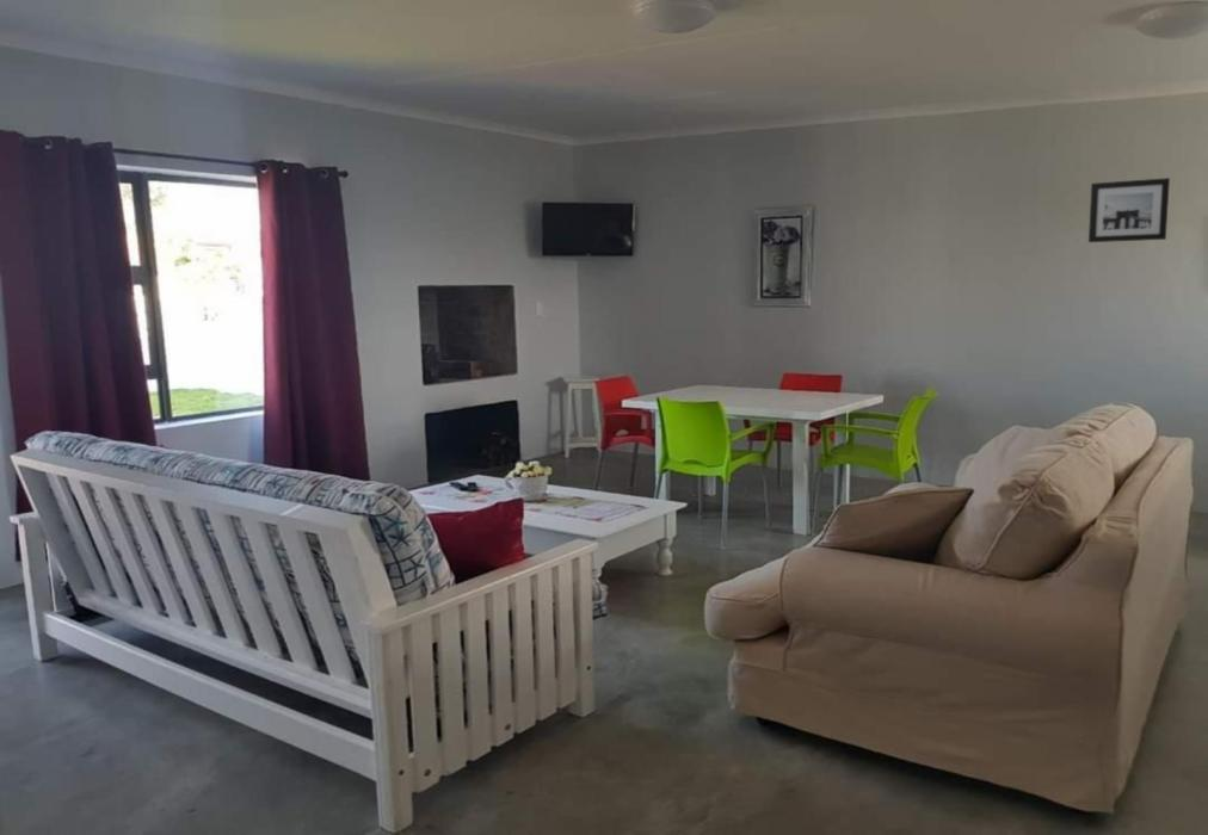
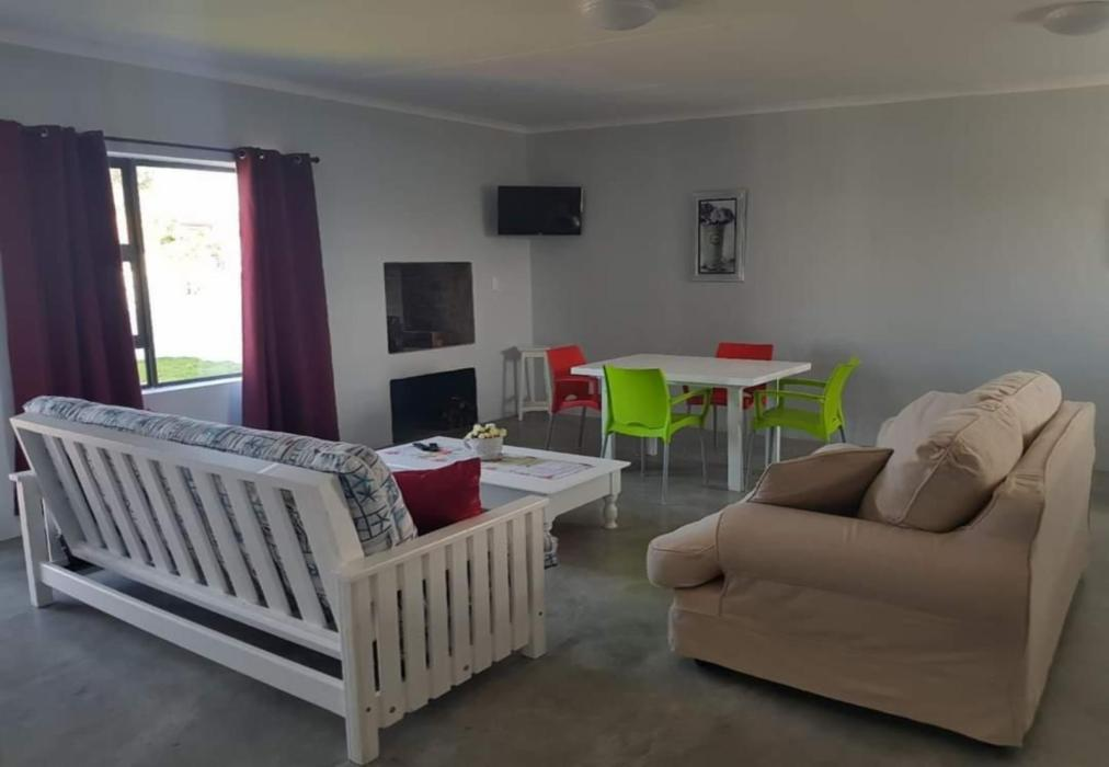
- wall art (1128, 210)
